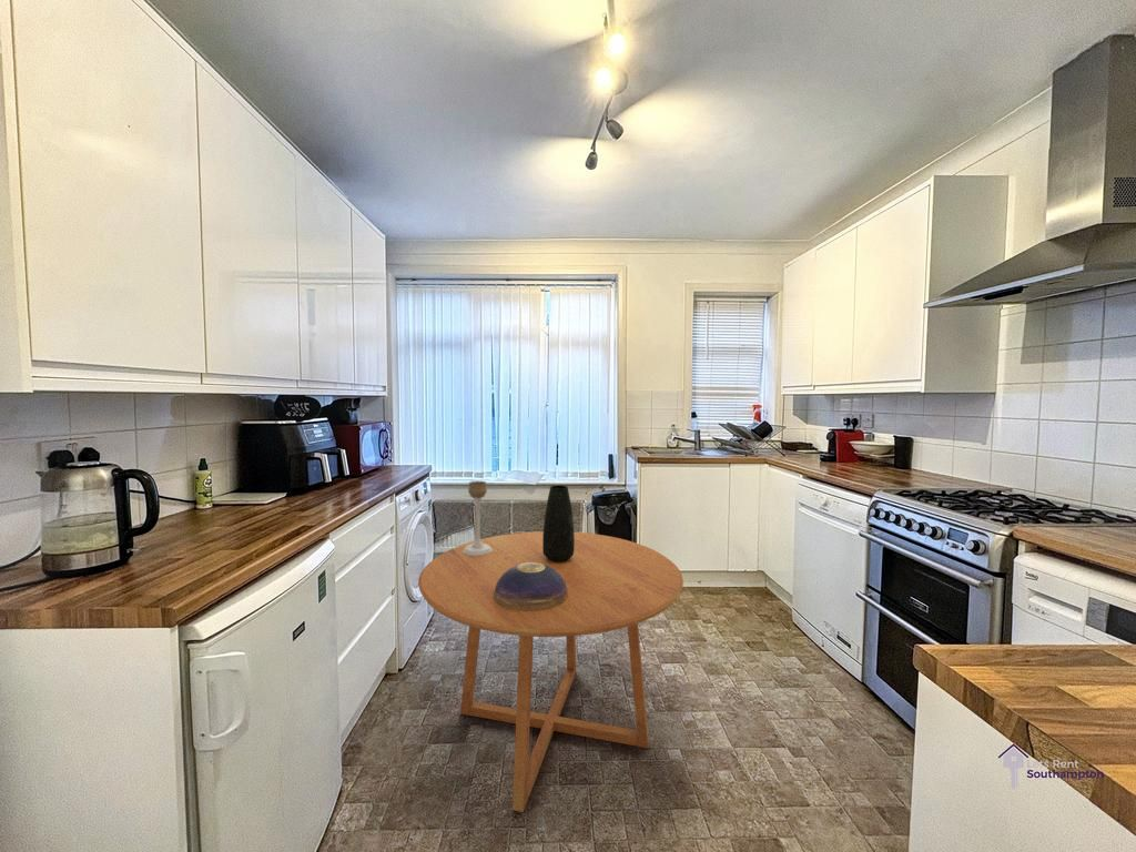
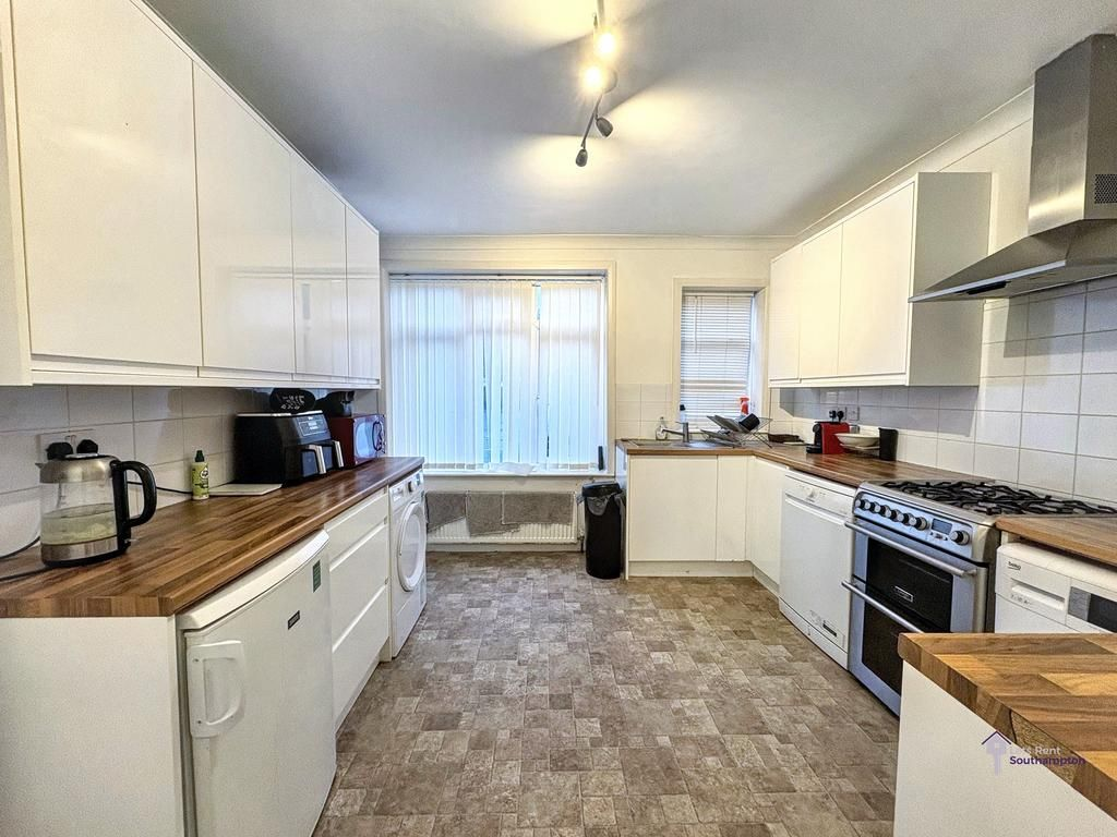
- decorative bowl (530, 579)
- candle holder (477, 516)
- vase (558, 521)
- dining table (551, 636)
